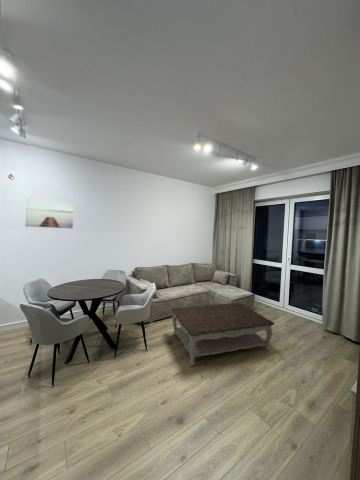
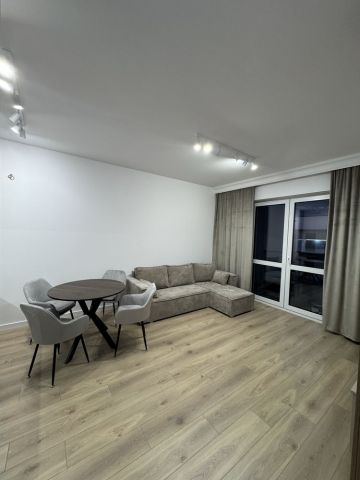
- wall art (50, 214)
- coffee table (219, 328)
